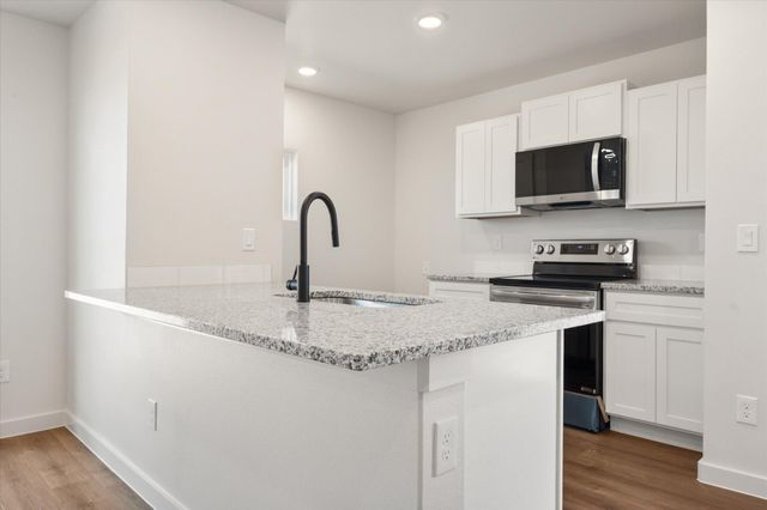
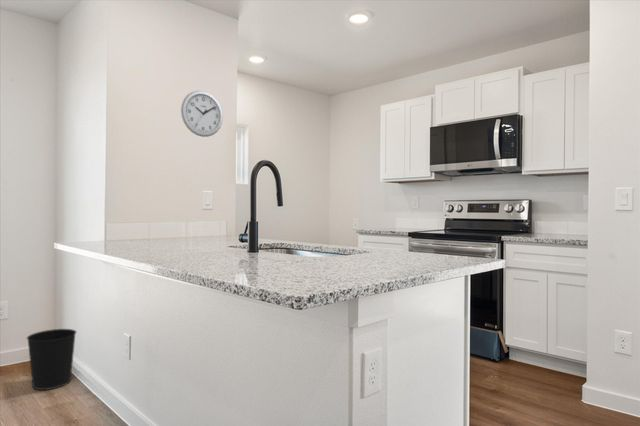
+ wastebasket (52, 359)
+ wall clock (203, 113)
